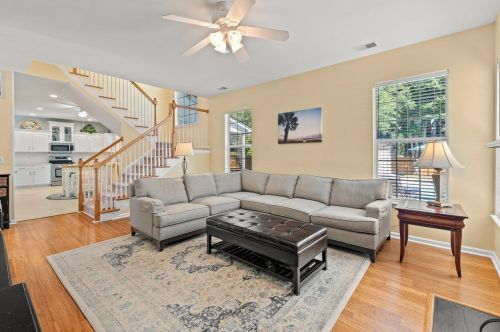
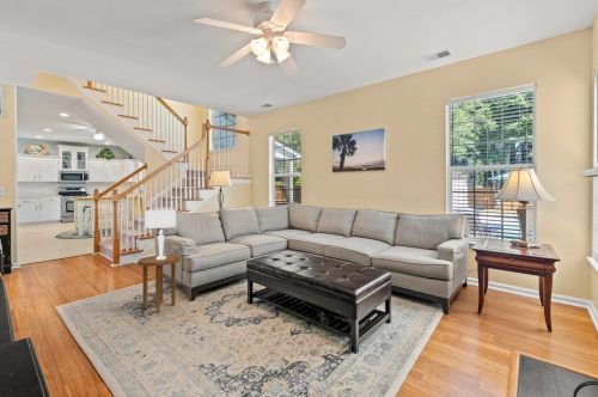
+ table lamp (160, 233)
+ side table (159, 282)
